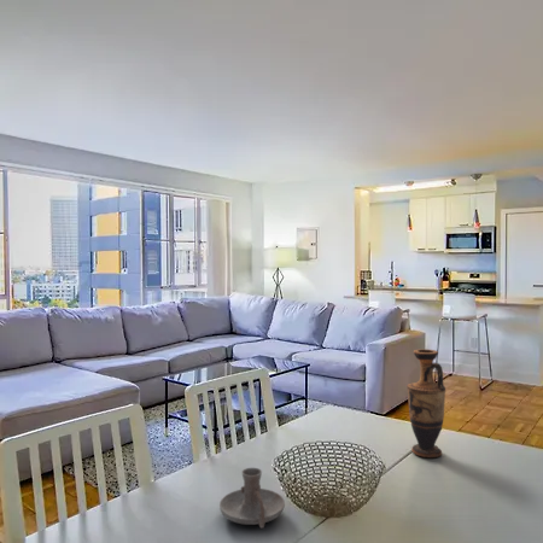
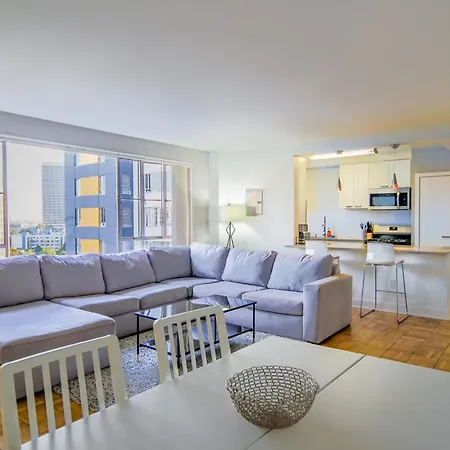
- candle holder (253, 496)
- vase (426, 402)
